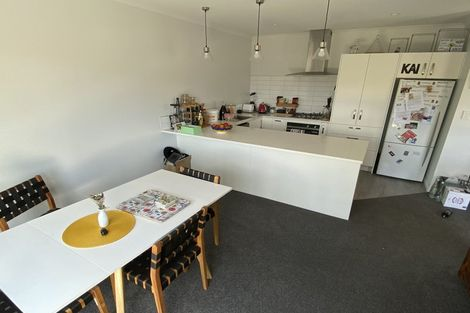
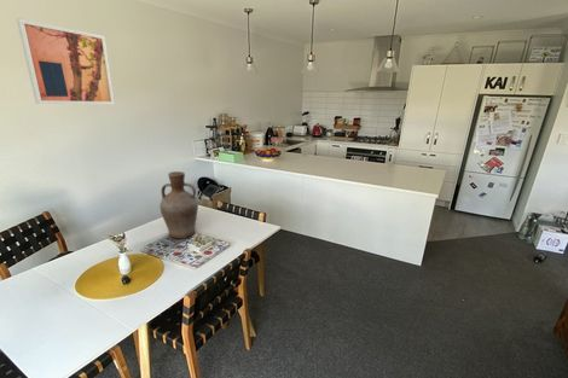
+ vase (179, 204)
+ wall art (71, 68)
